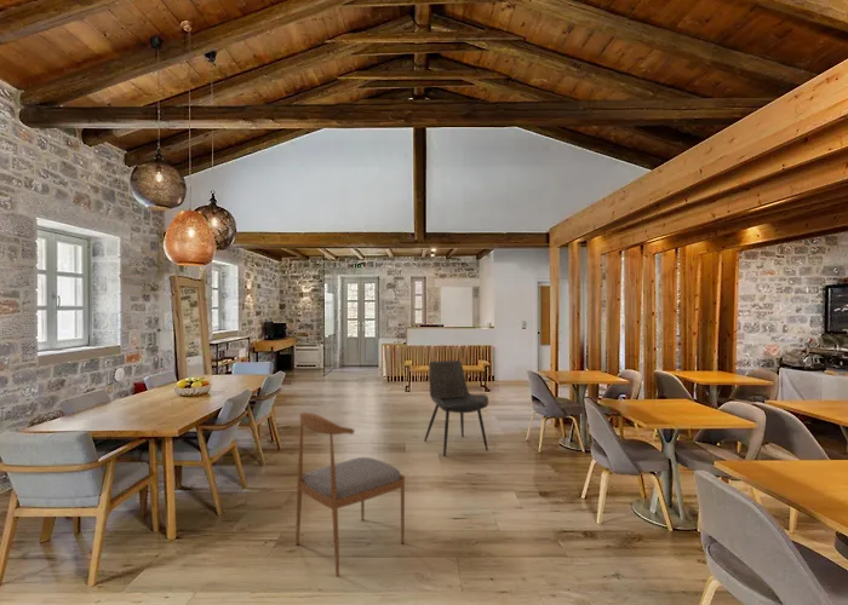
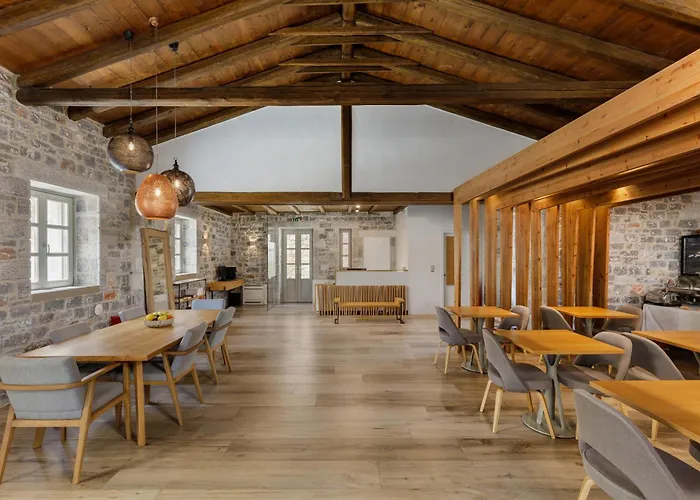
- dining chair (454, 404)
- dining chair (351, 474)
